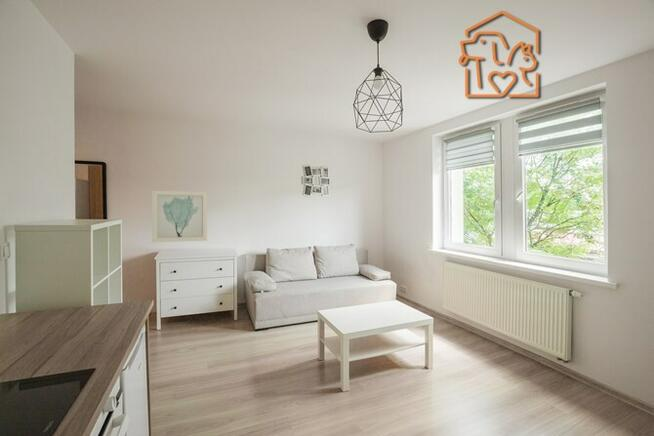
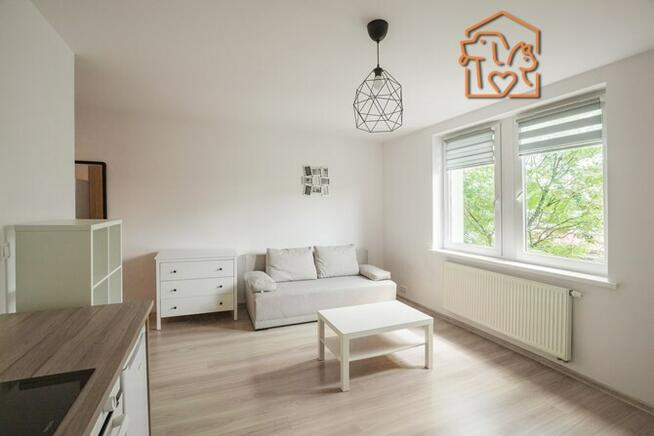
- wall art (180, 216)
